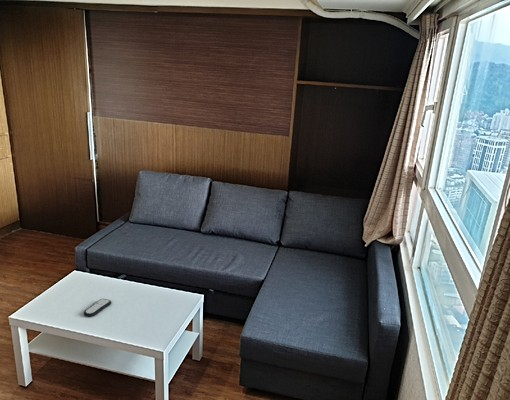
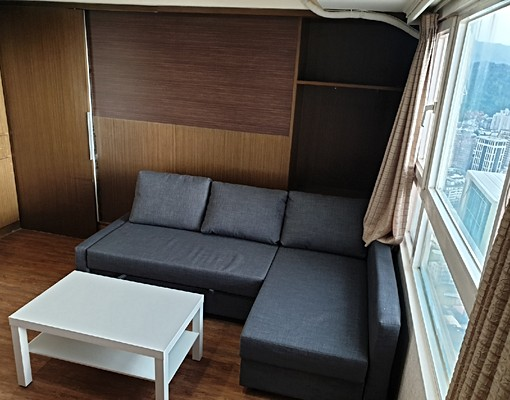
- remote control (97, 307)
